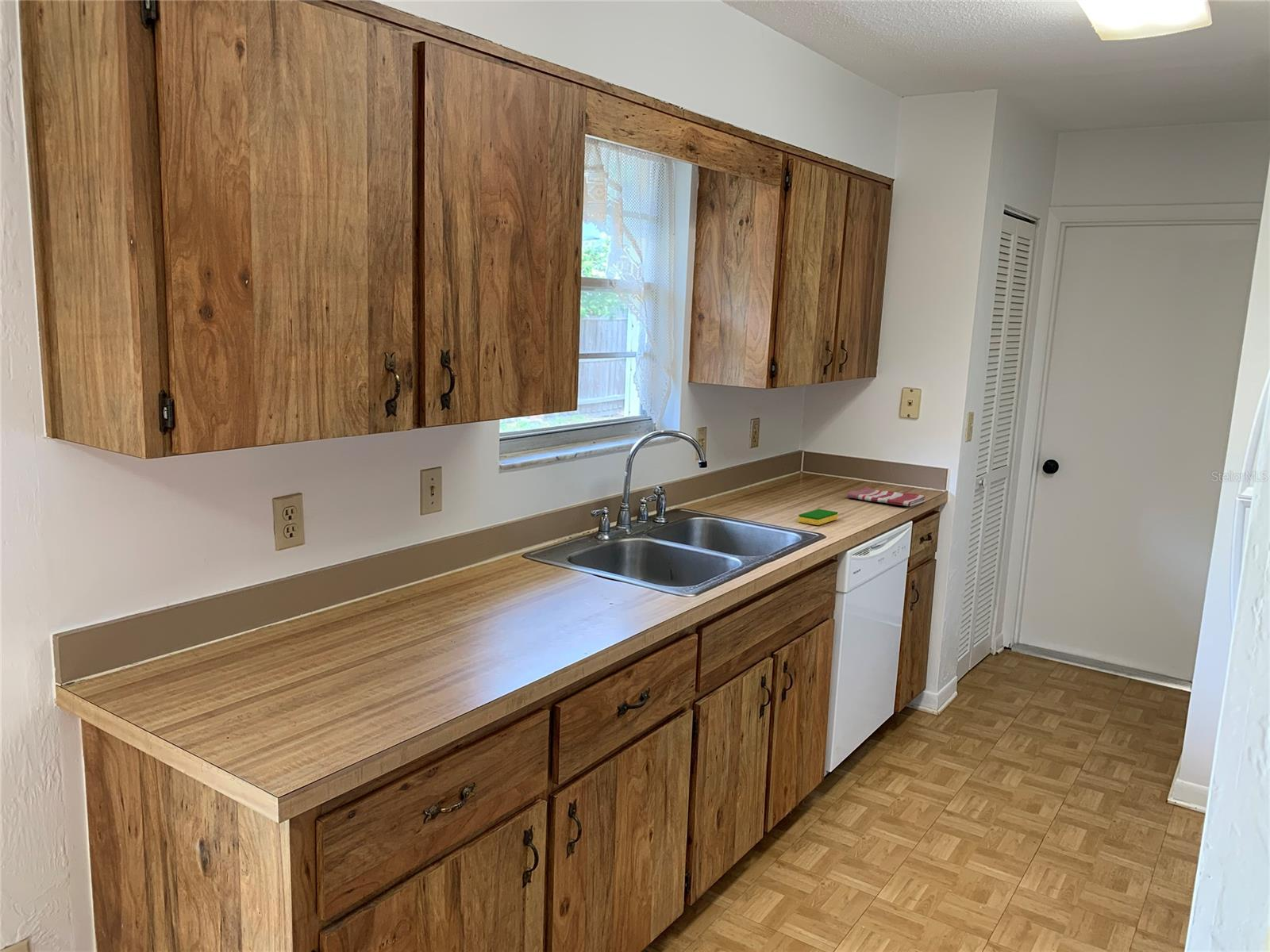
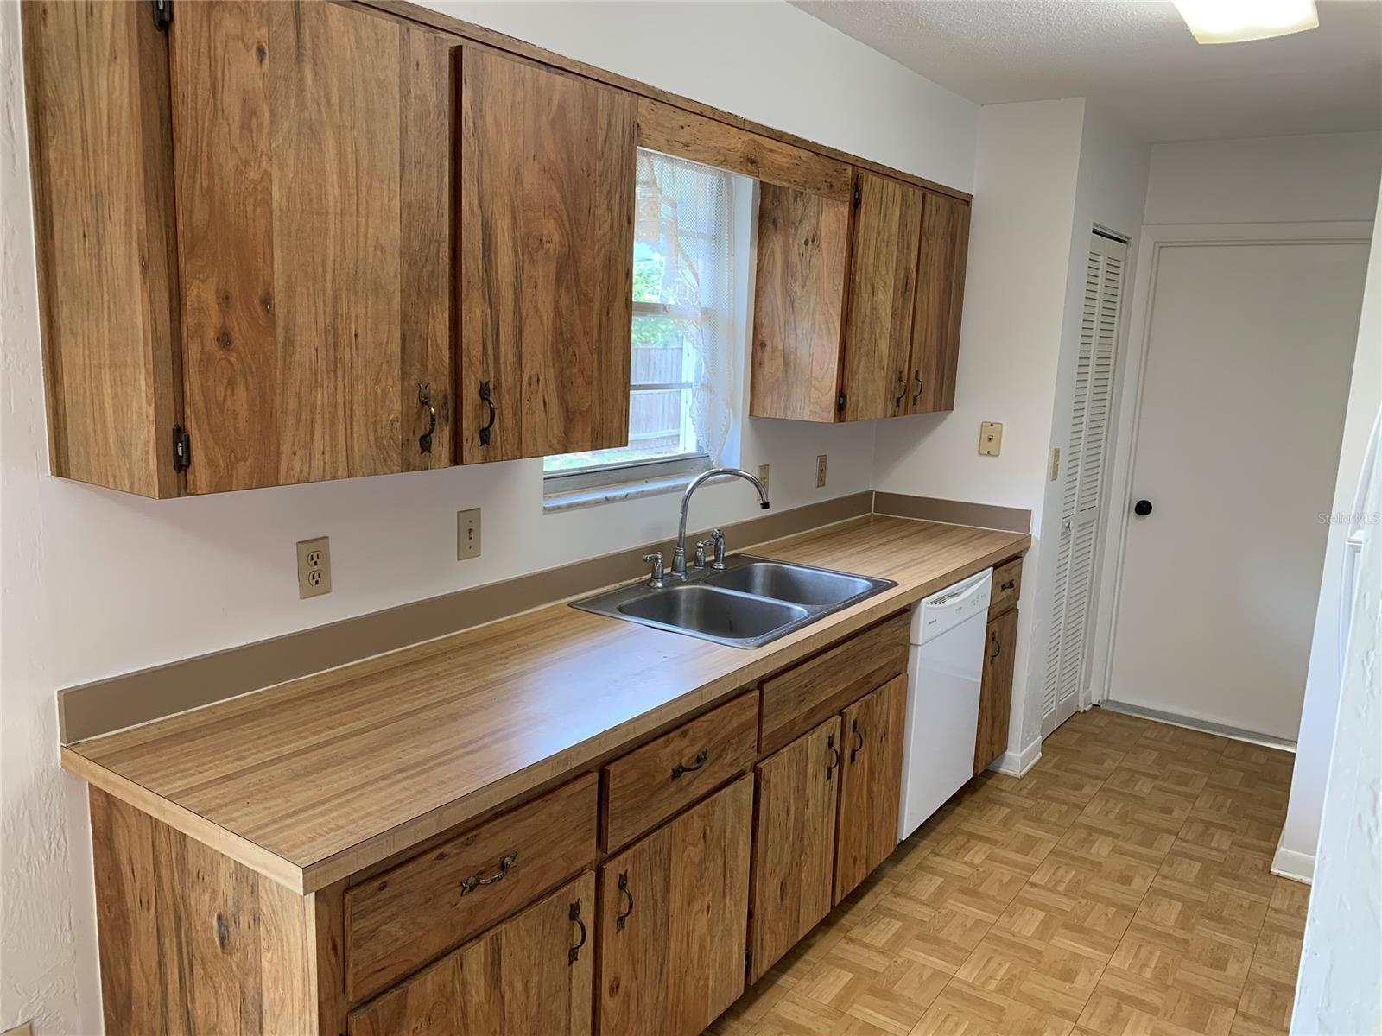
- dish towel (886, 496)
- dish sponge (818, 516)
